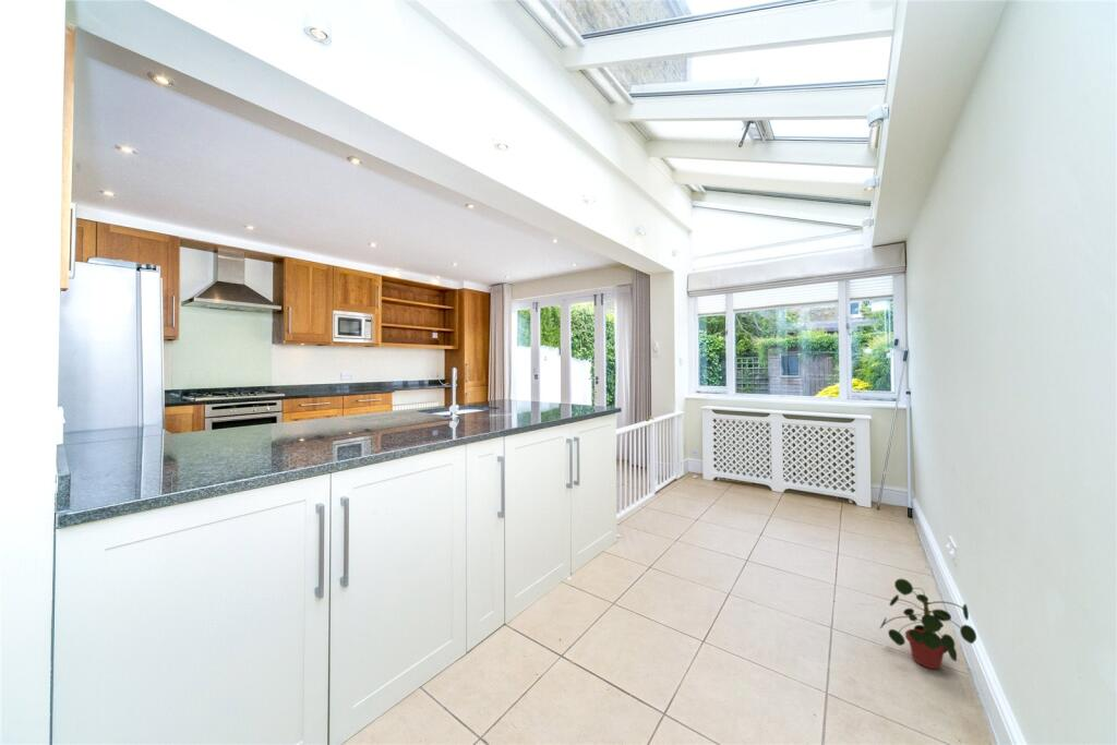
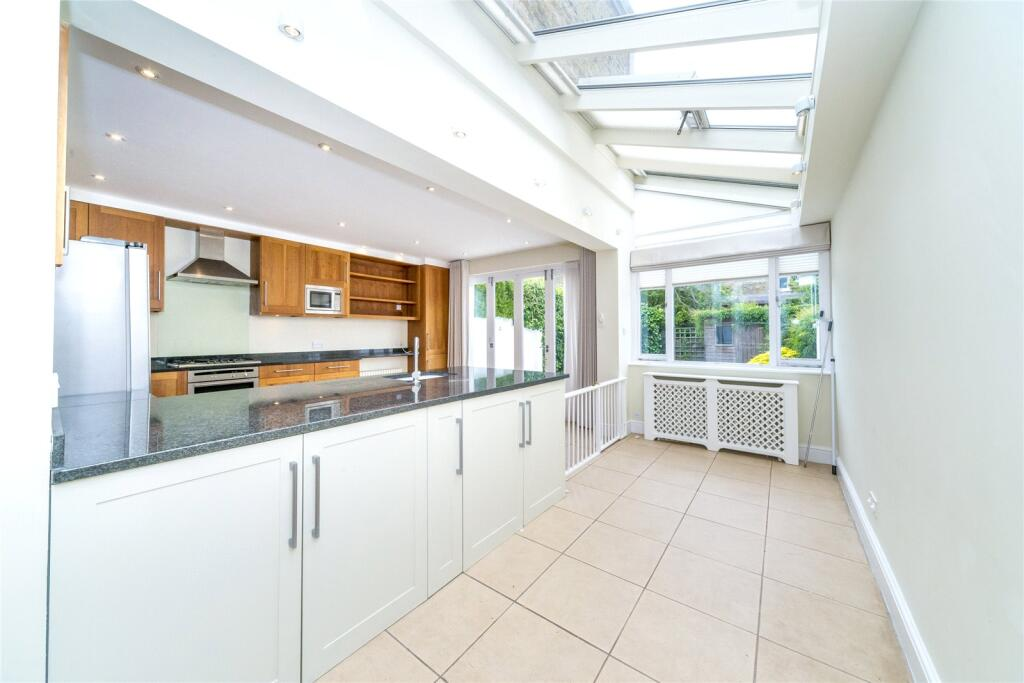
- potted plant (924, 623)
